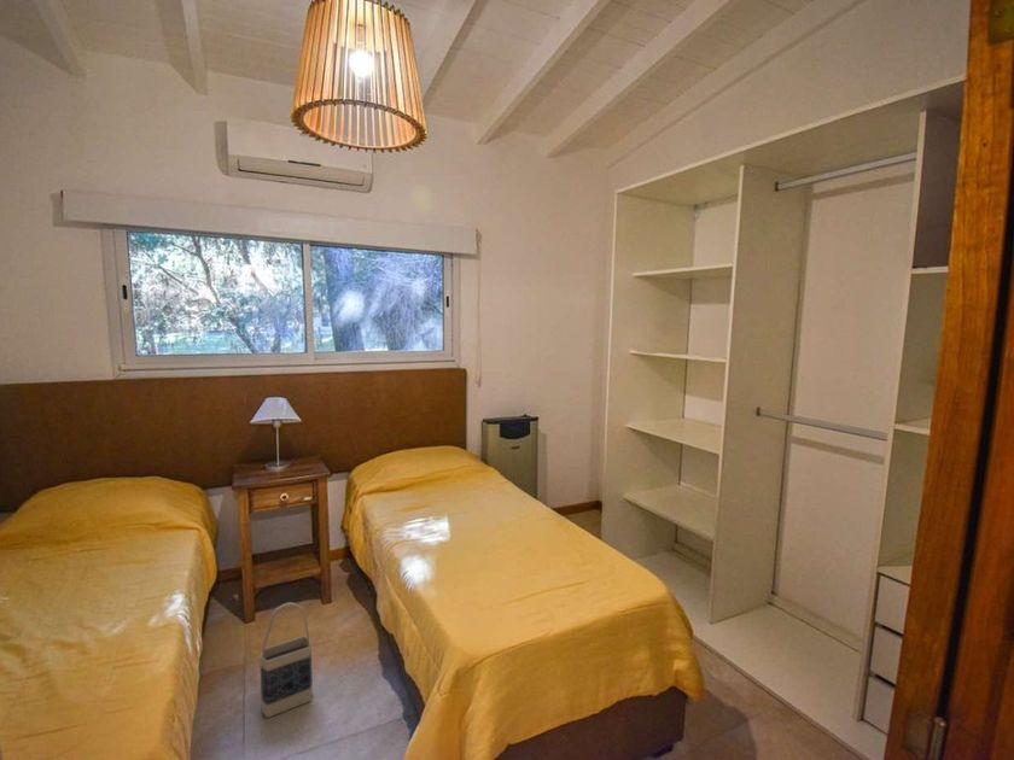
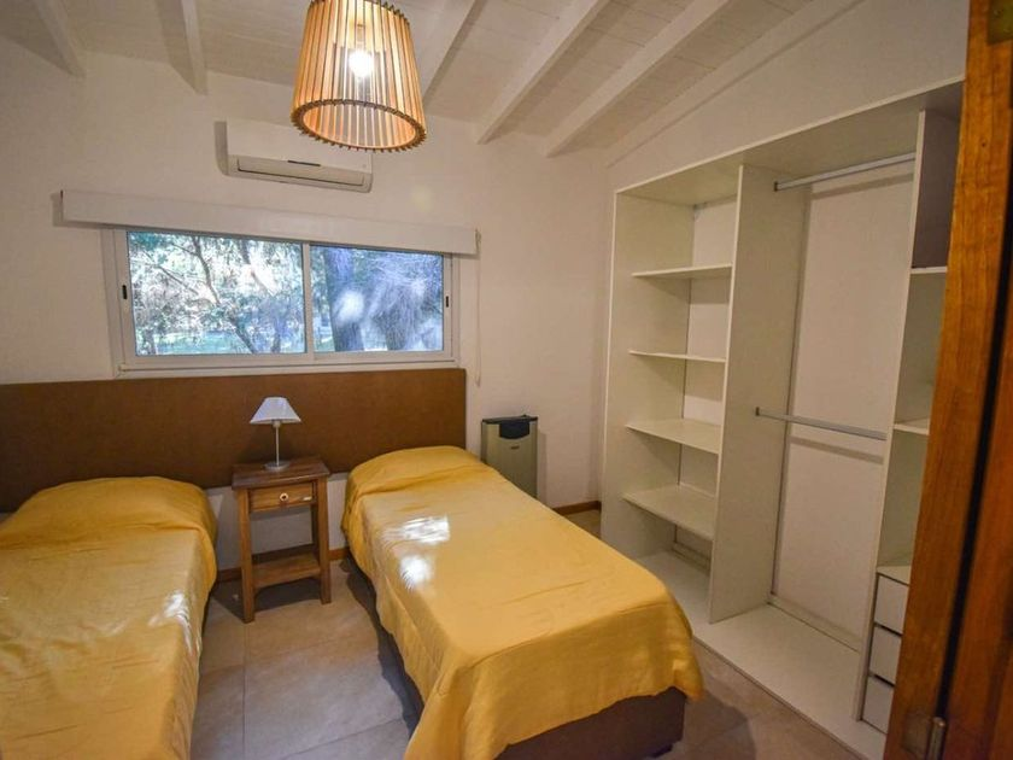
- bag (286, 654)
